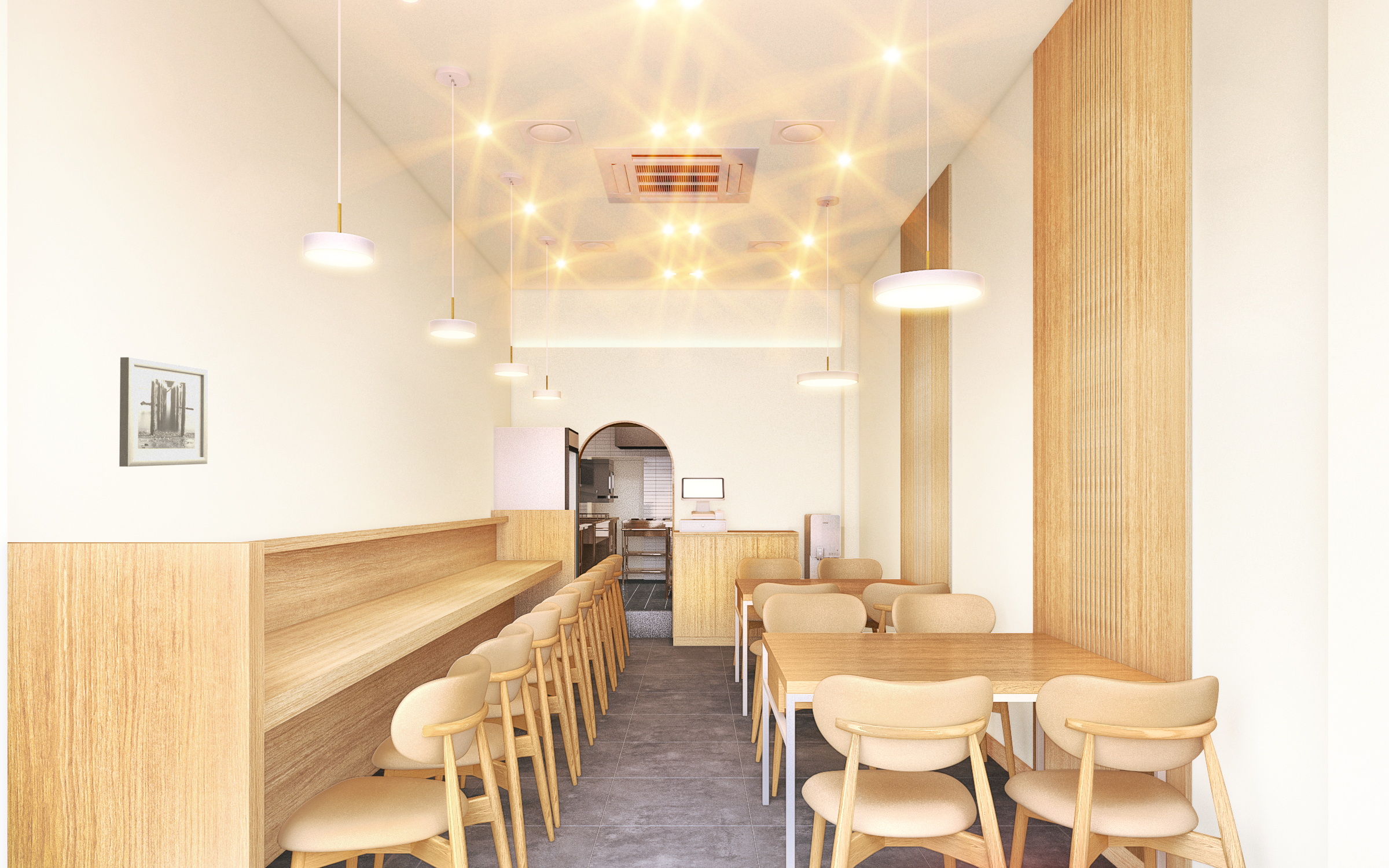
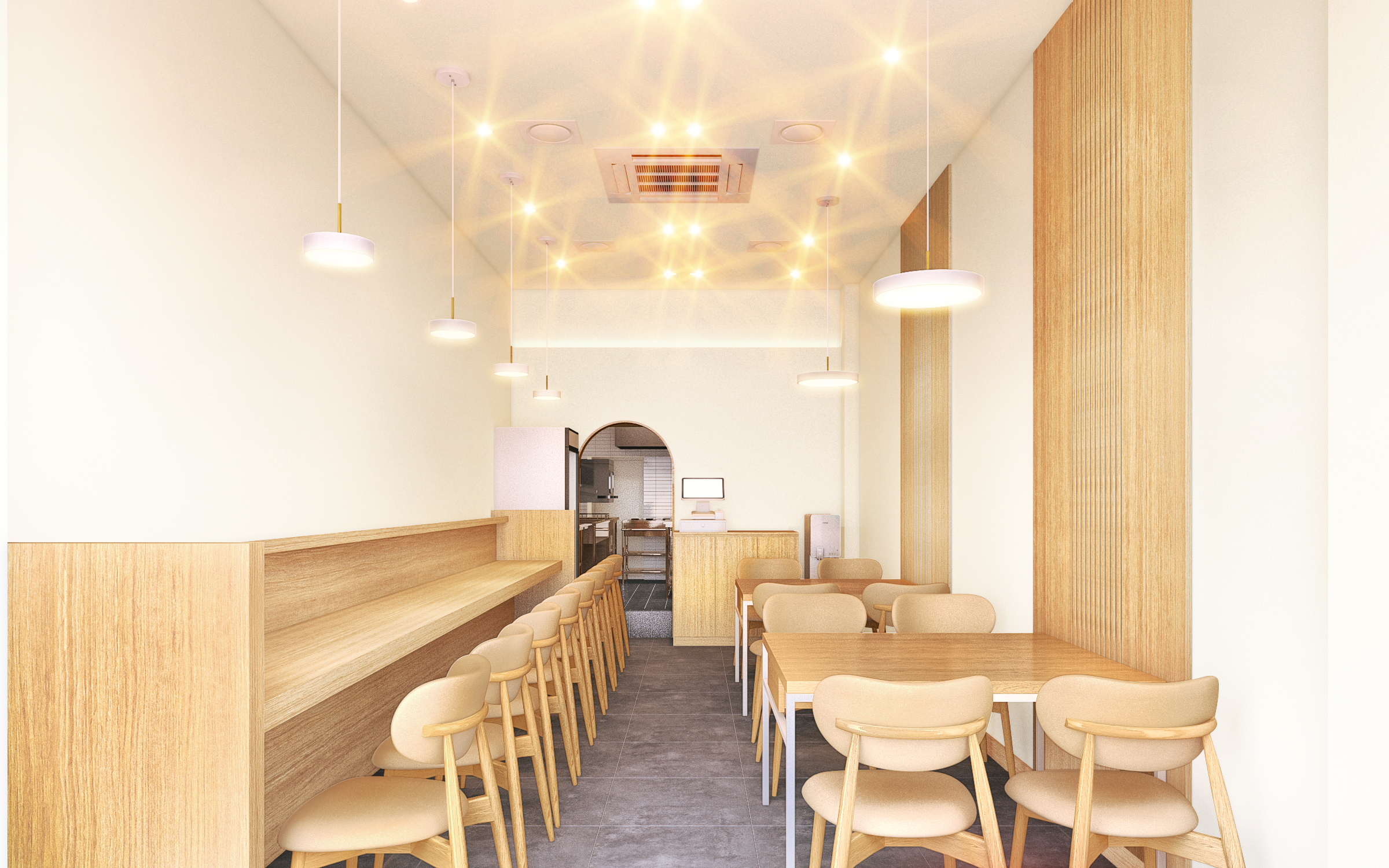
- wall art (167, 414)
